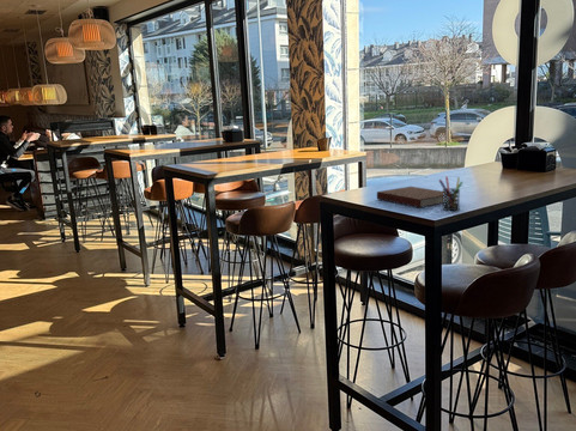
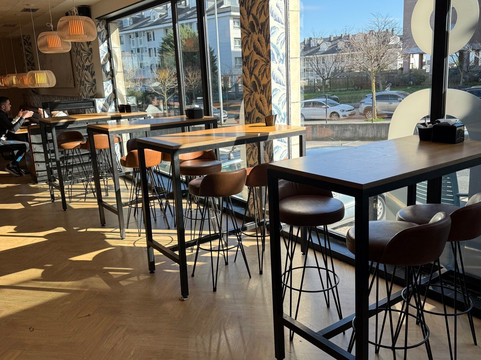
- pen holder (451, 193)
- notebook (414, 195)
